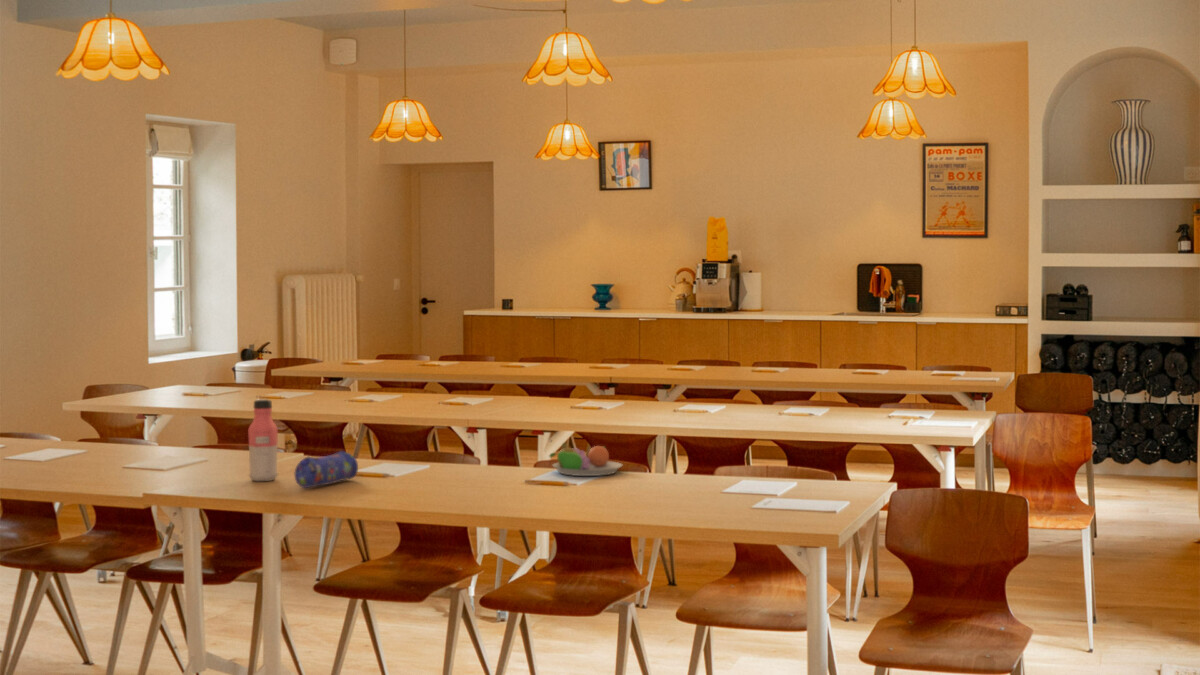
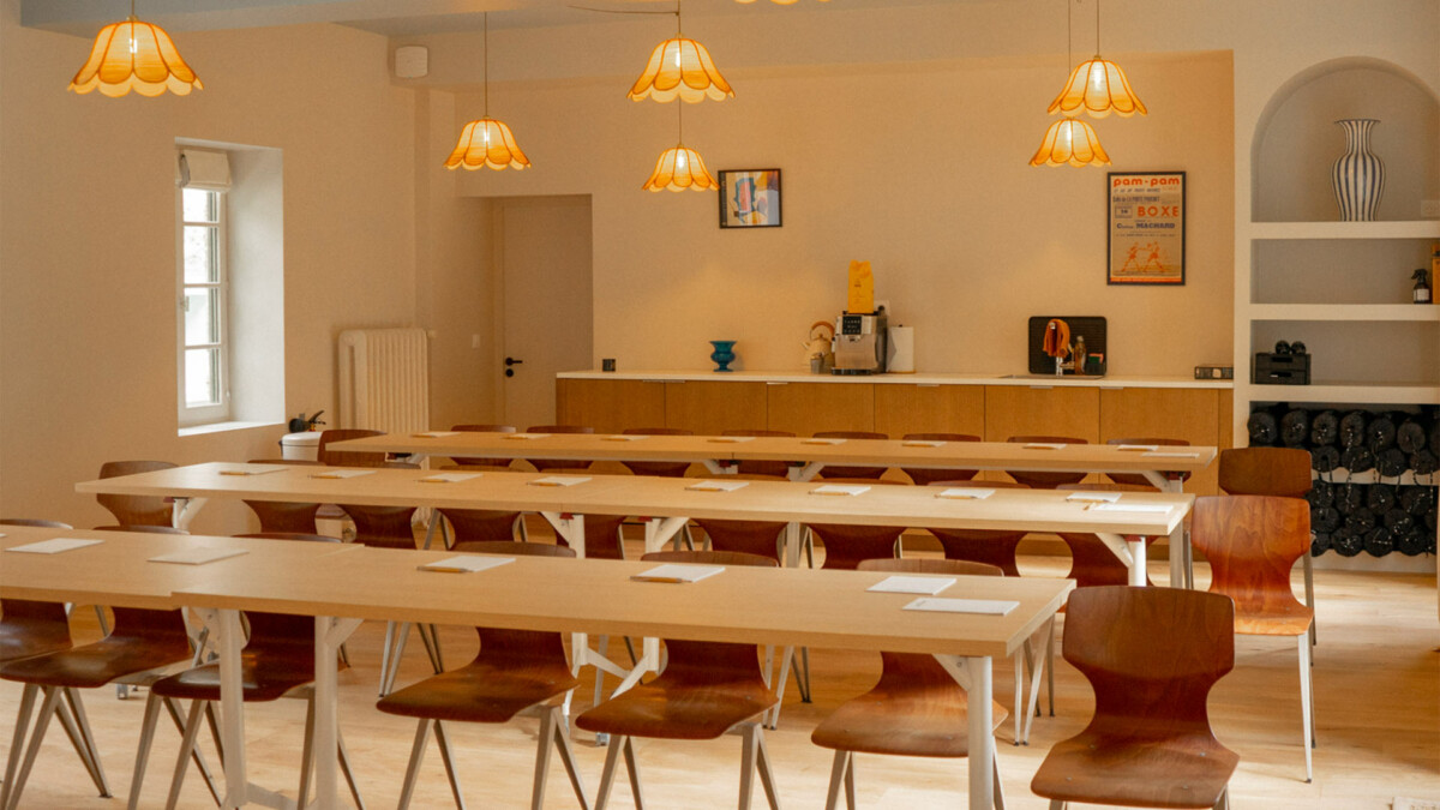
- pencil case (326, 468)
- water bottle (263, 439)
- fruit bowl (584, 458)
